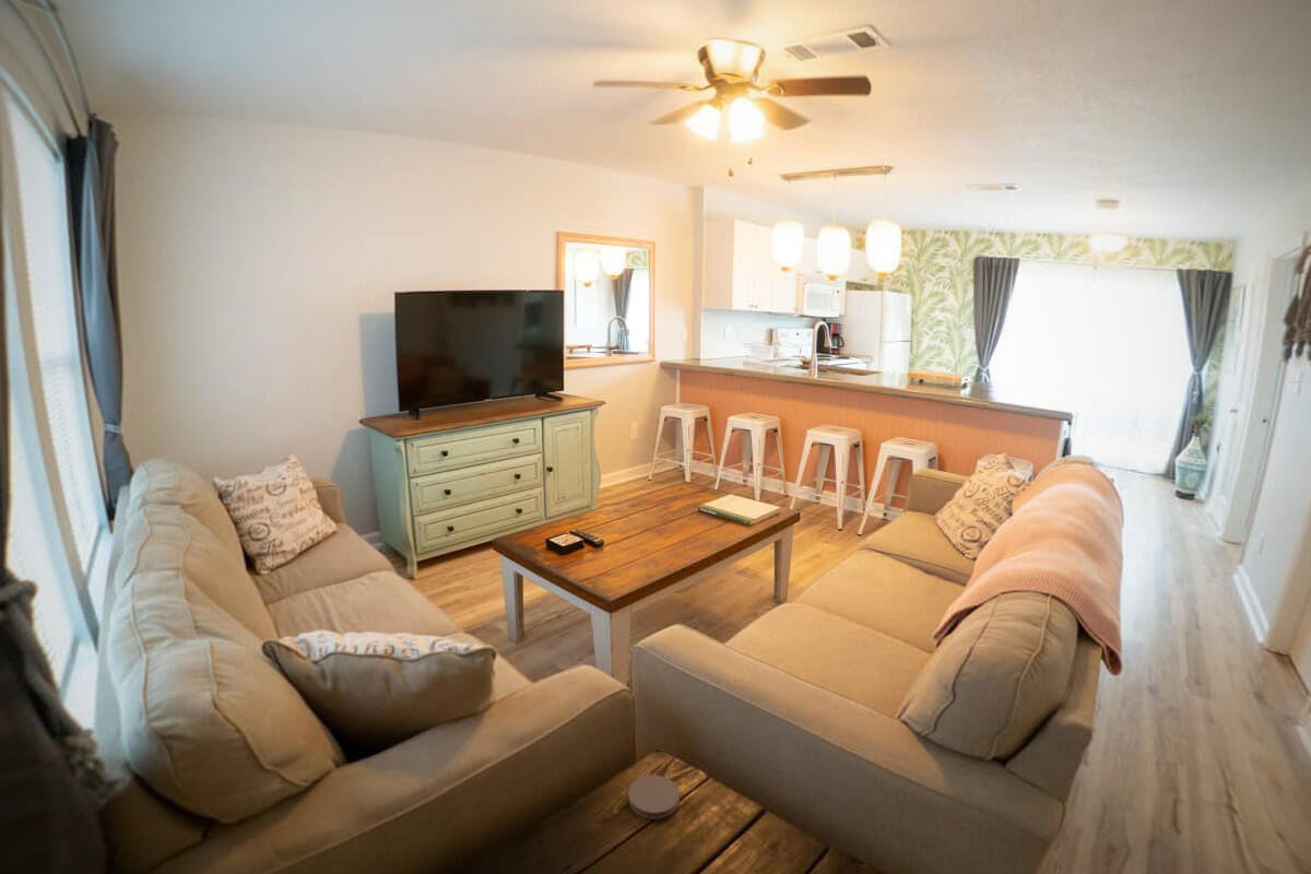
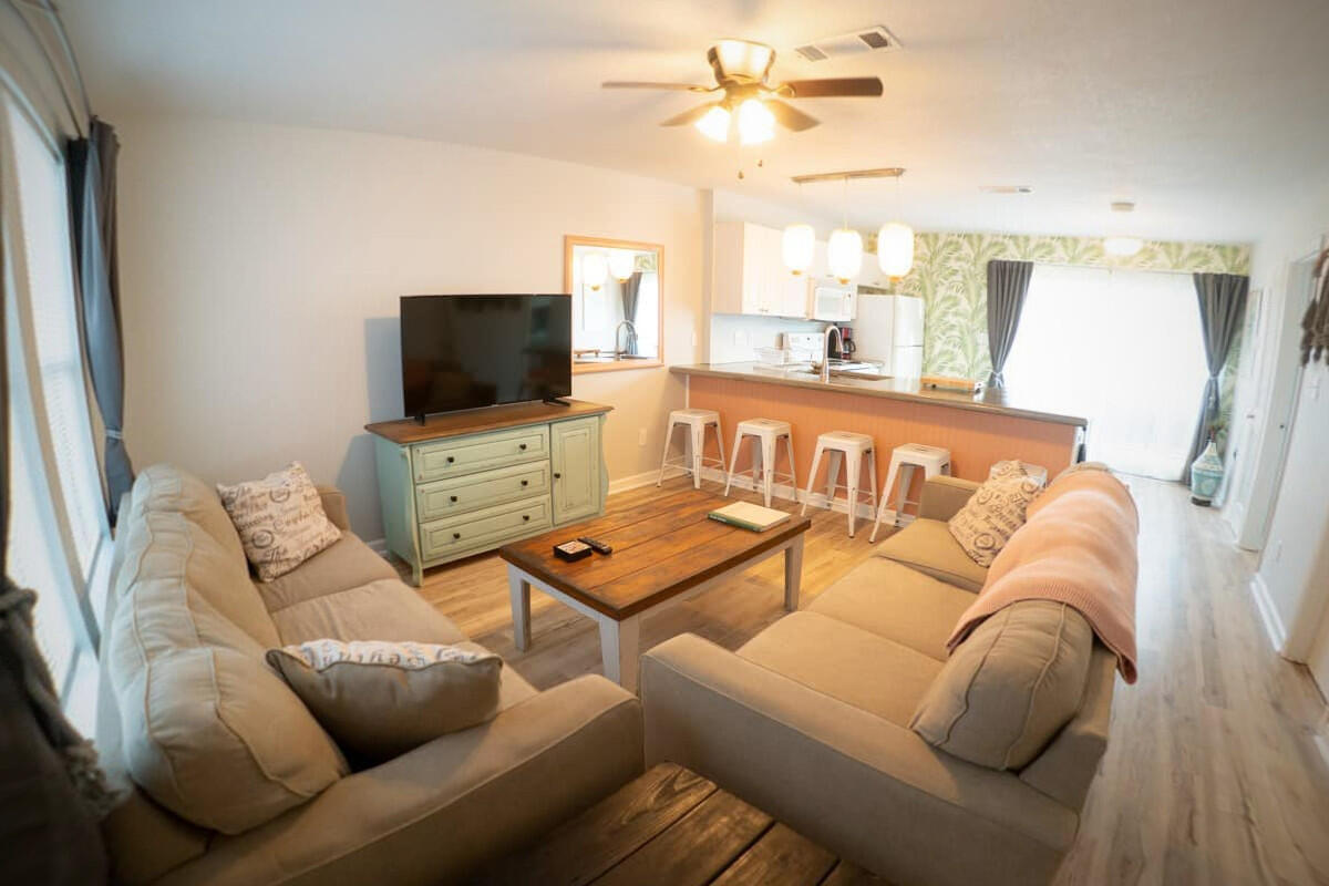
- coaster (653, 795)
